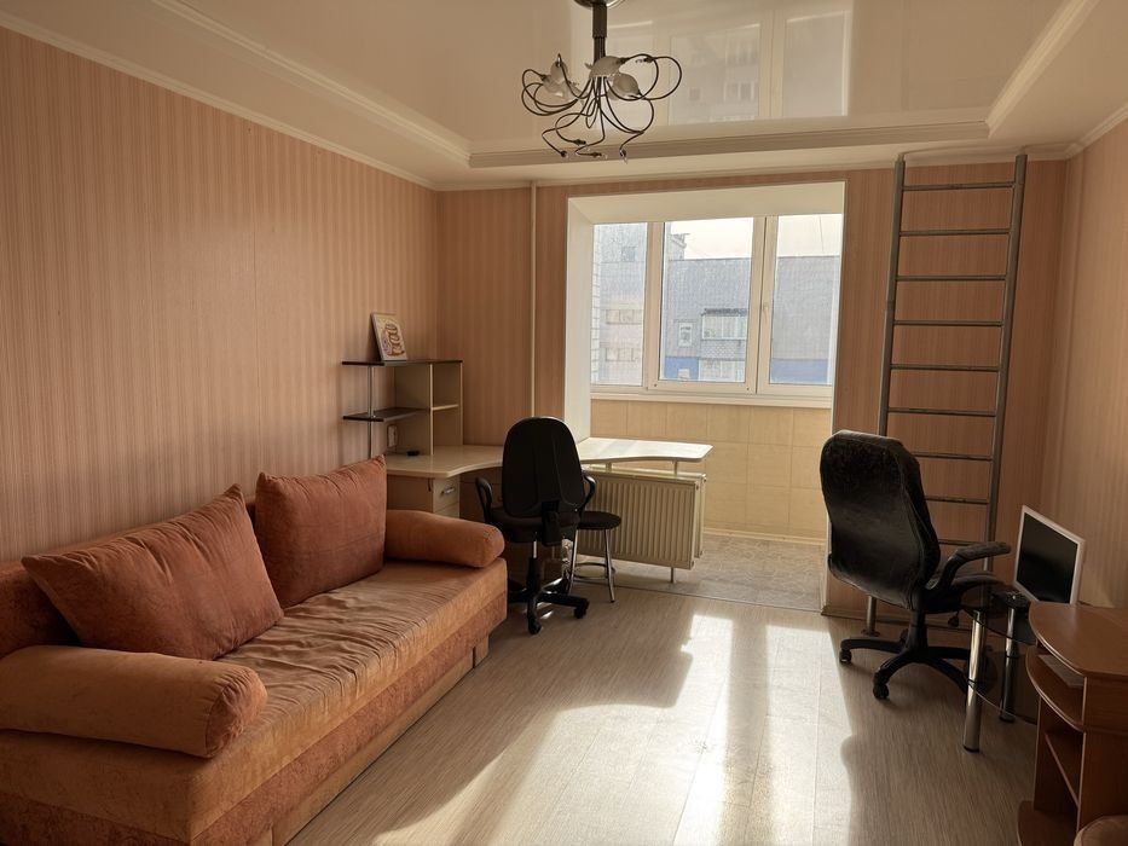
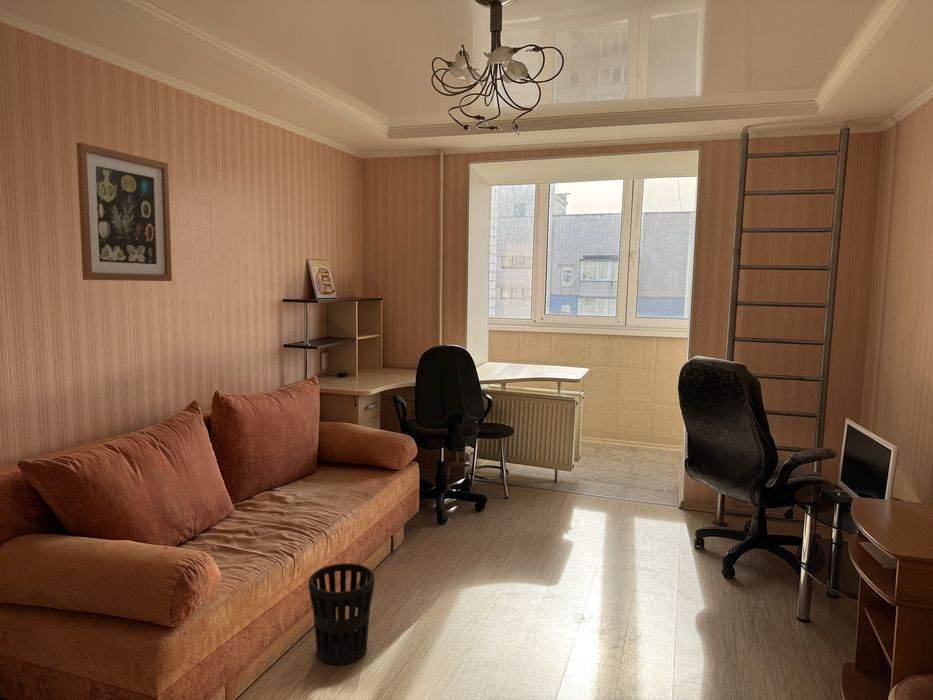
+ wall art (128, 217)
+ wastebasket (341, 613)
